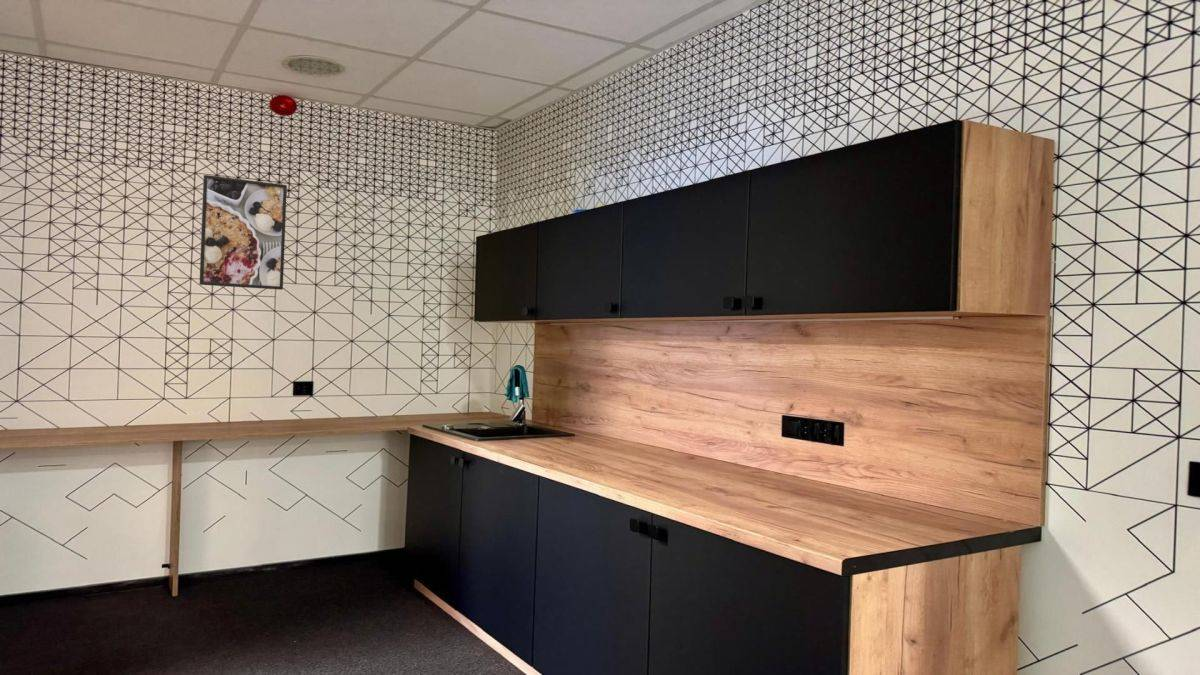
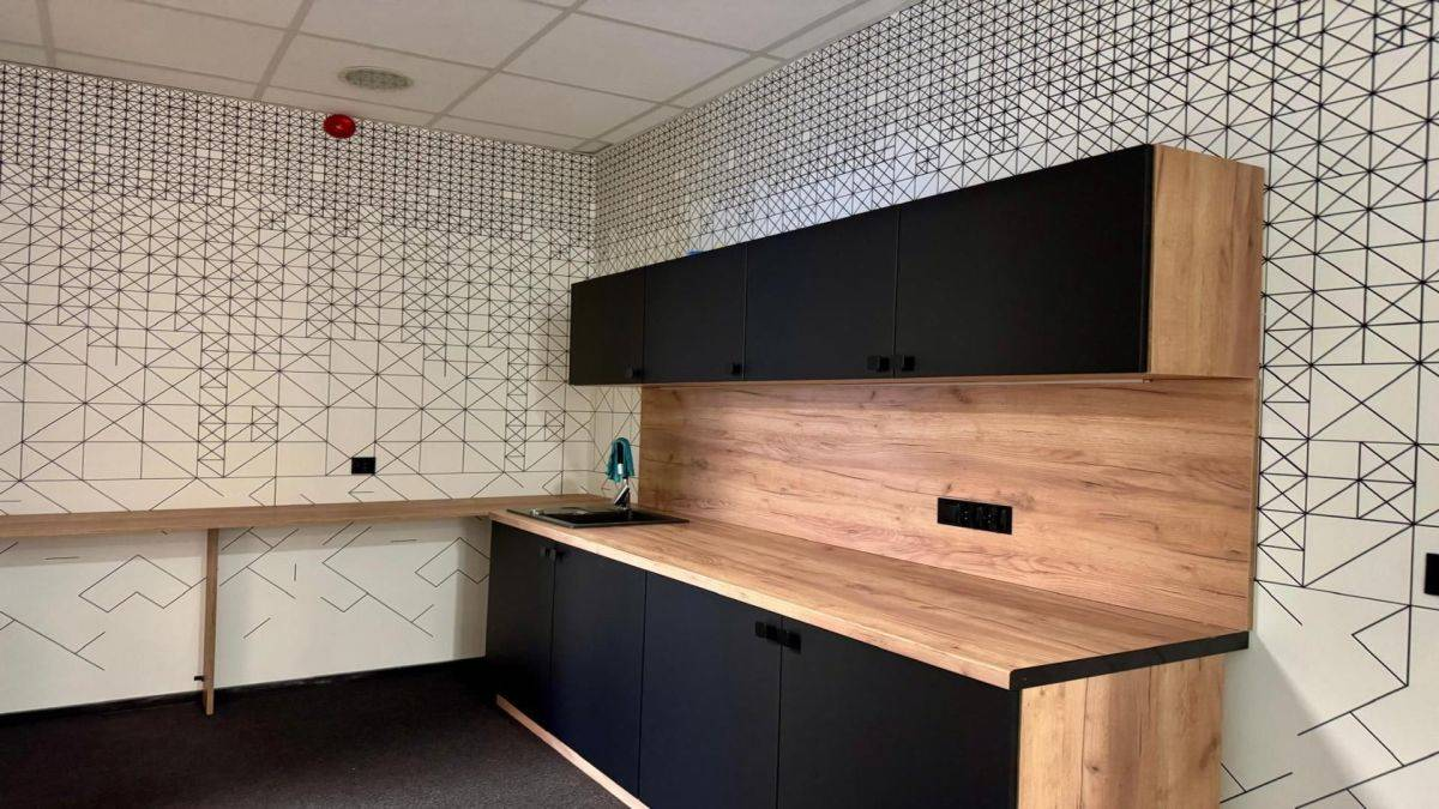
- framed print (244, 233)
